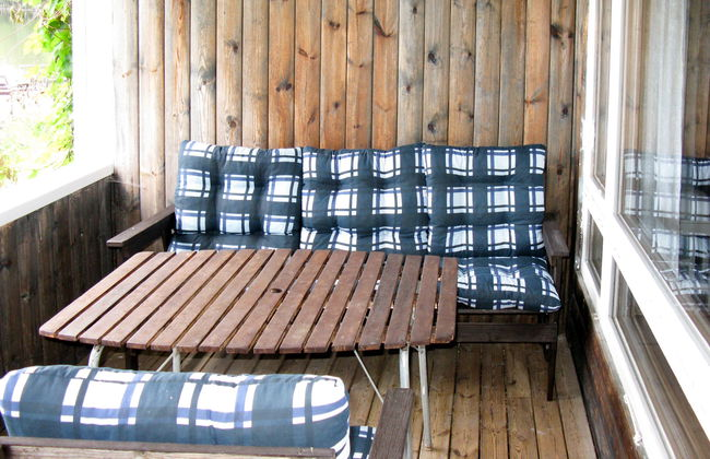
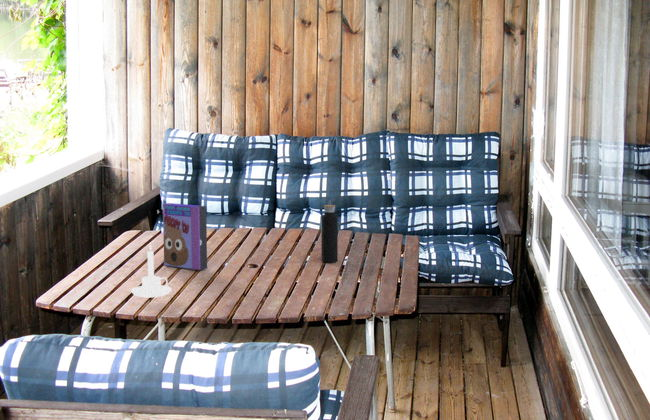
+ cereal box (184, 235)
+ candle holder (150, 269)
+ water bottle (329, 230)
